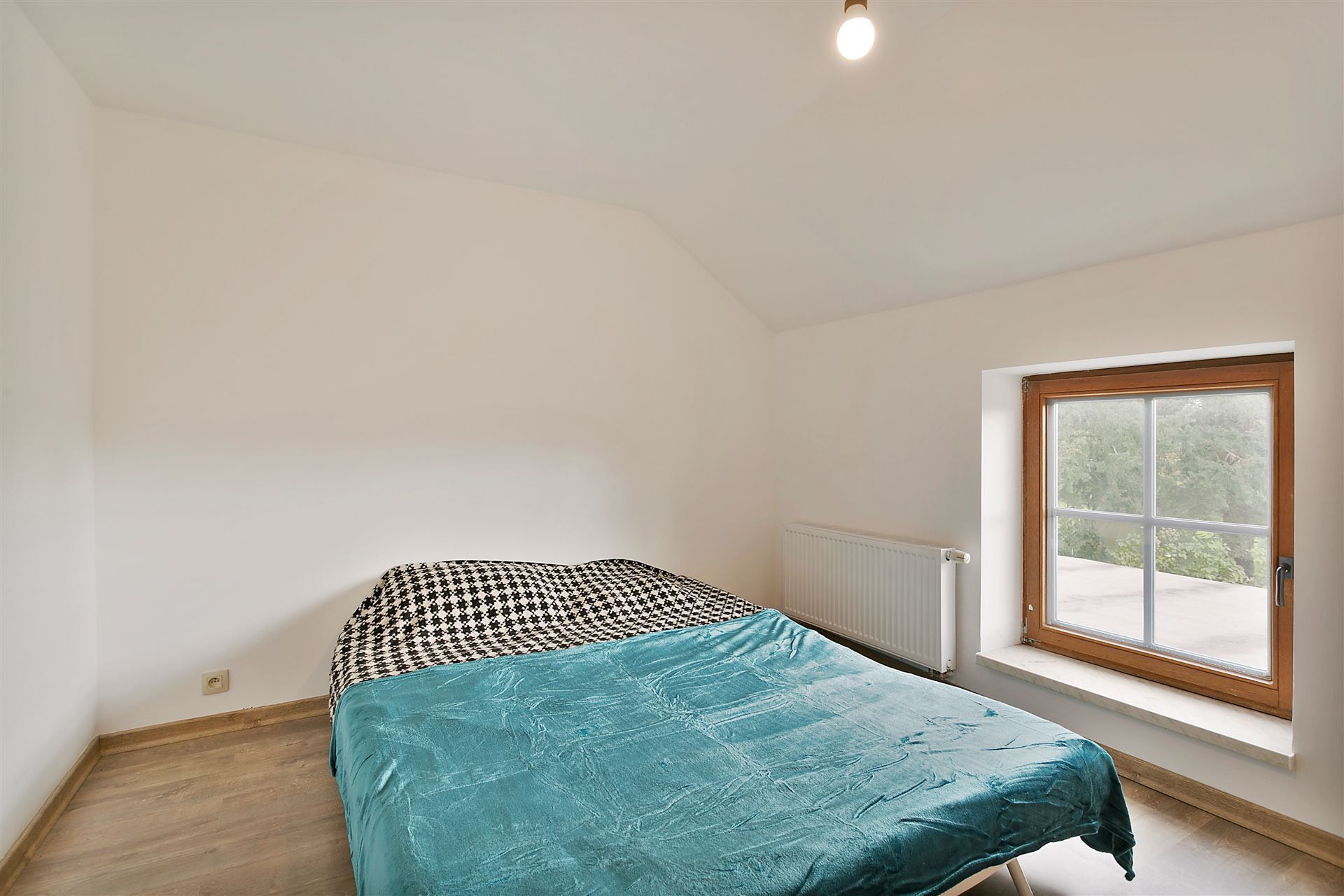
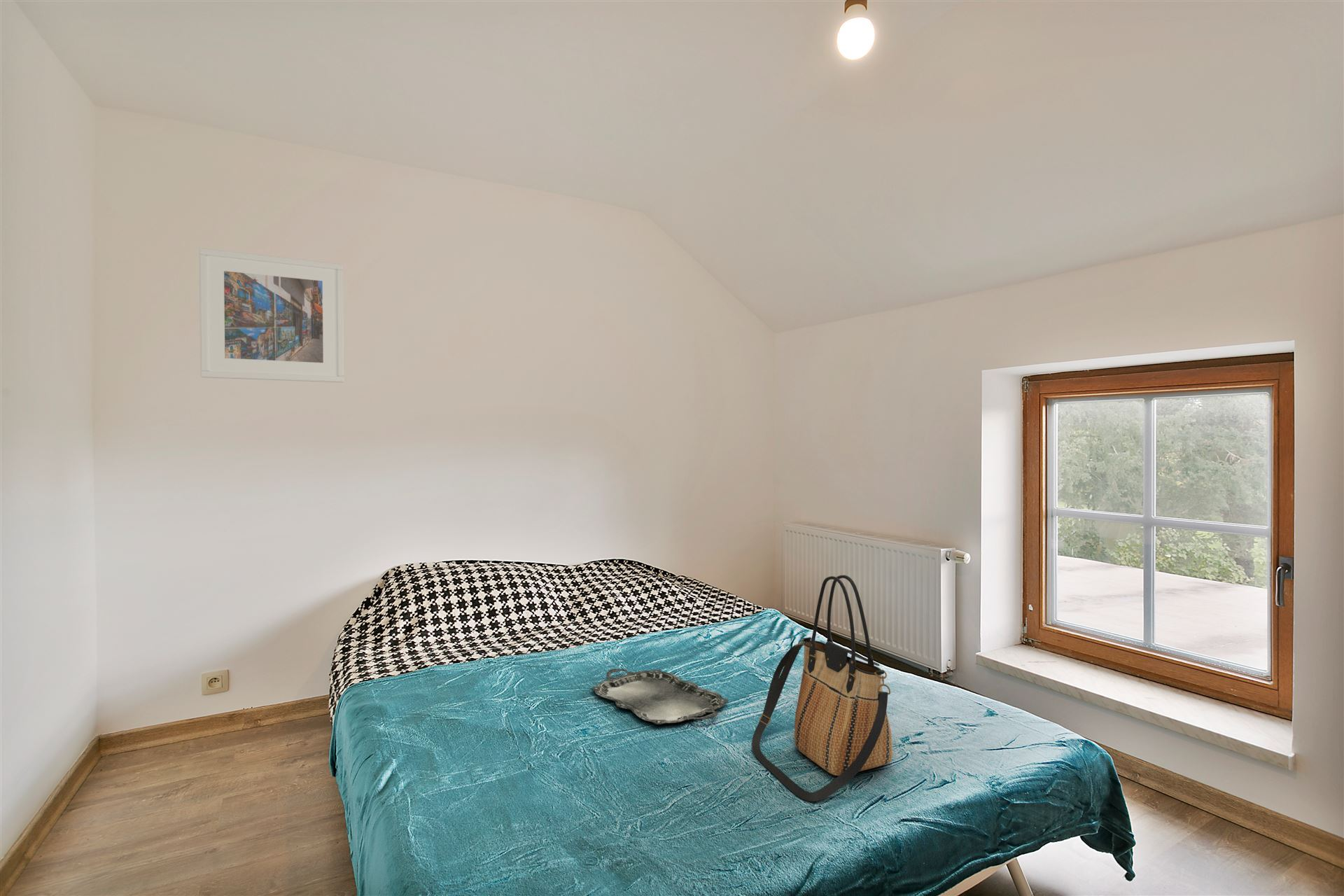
+ tote bag (819, 668)
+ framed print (275, 318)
+ serving tray (658, 694)
